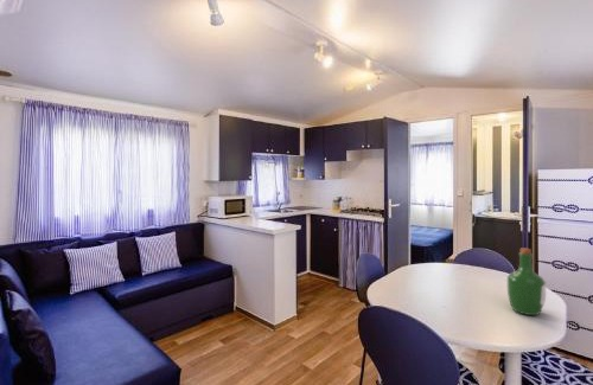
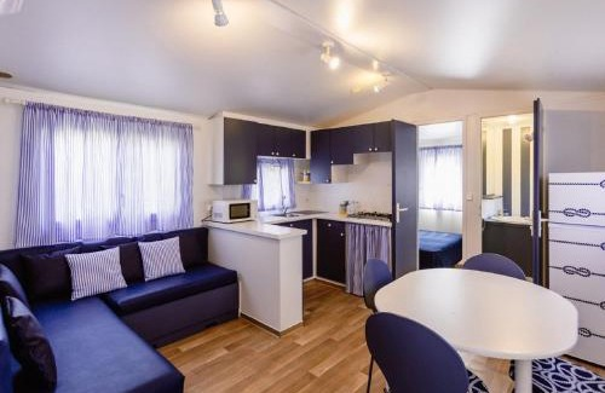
- wine bottle (525, 280)
